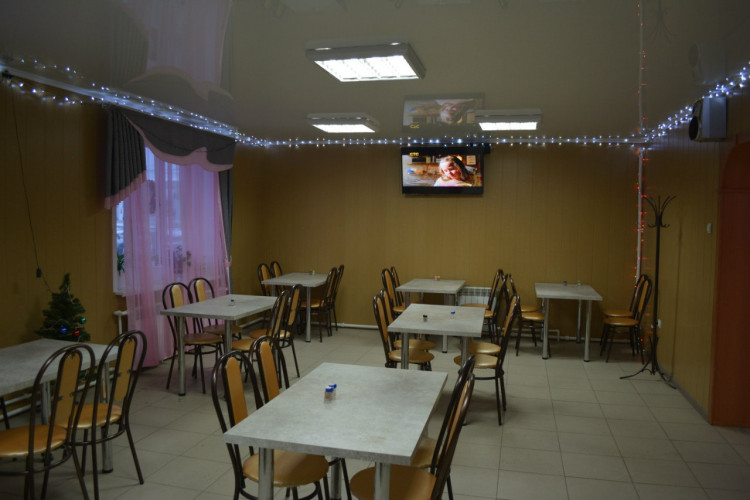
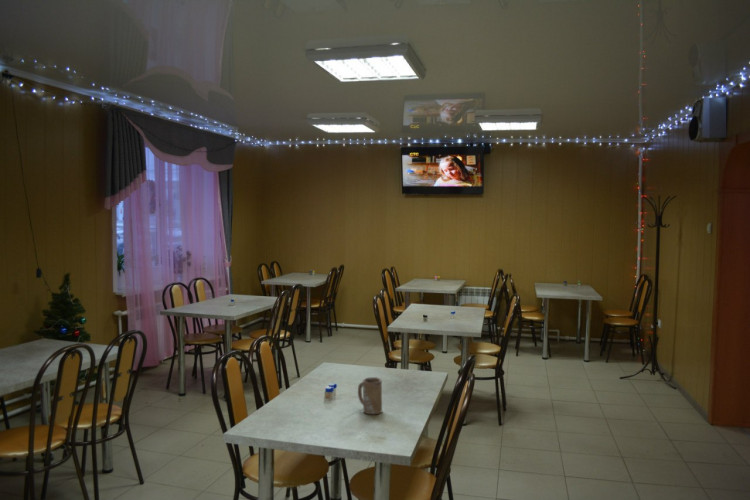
+ mug (368, 395)
